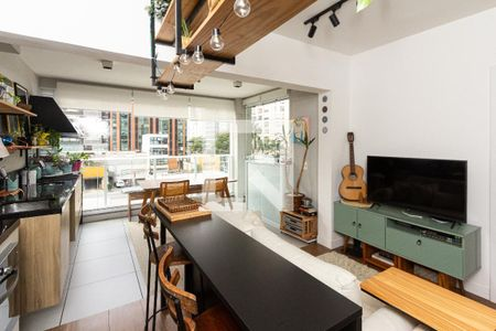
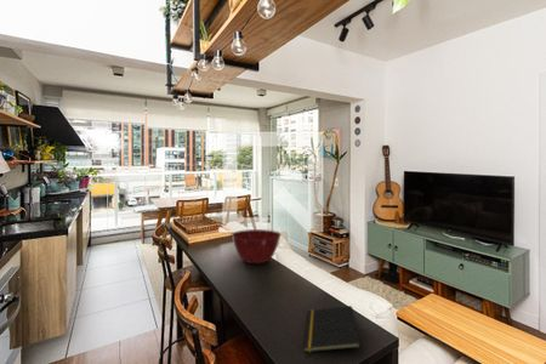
+ notepad (330, 326)
+ mixing bowl (256, 246)
